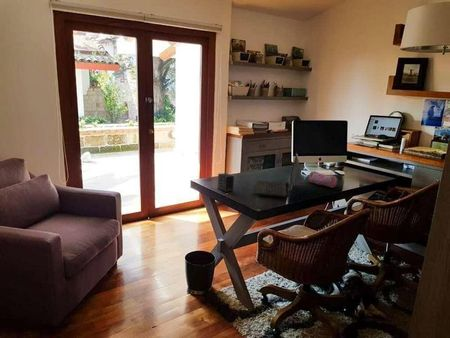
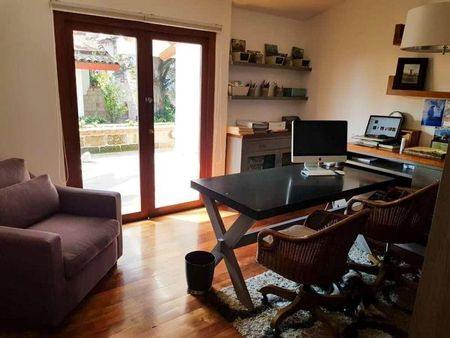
- pencil case (322, 179)
- small box (225, 182)
- laptop (276, 182)
